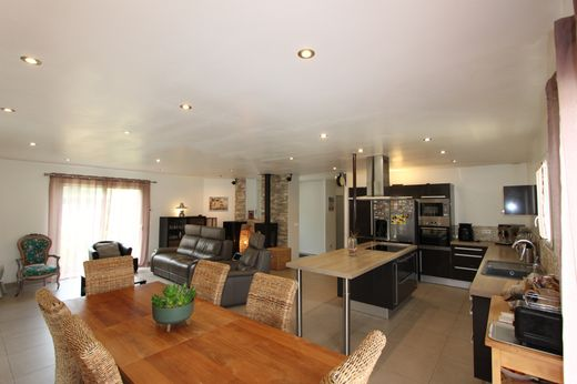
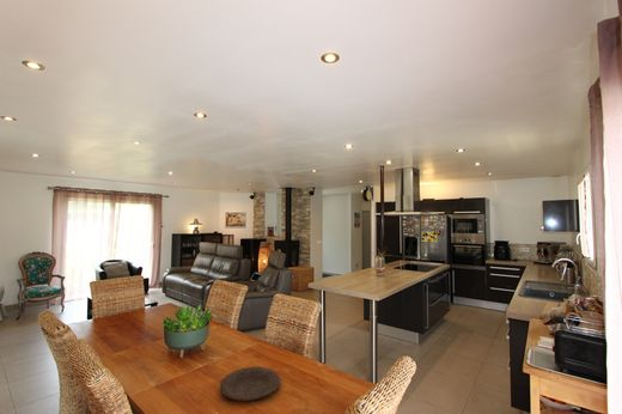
+ plate (250, 384)
